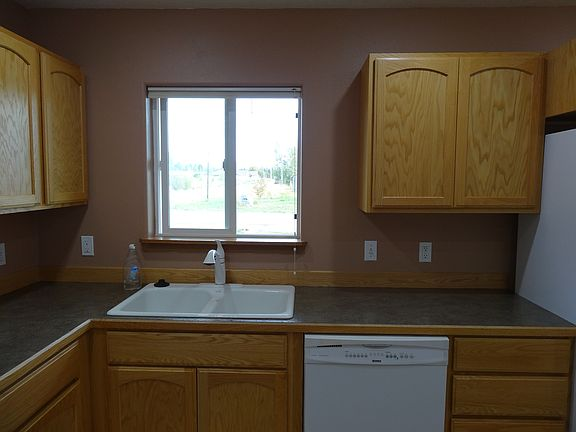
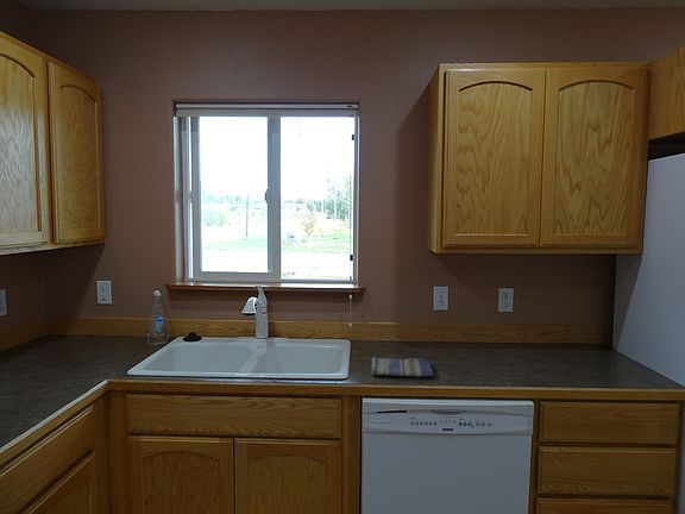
+ dish towel (401, 366)
